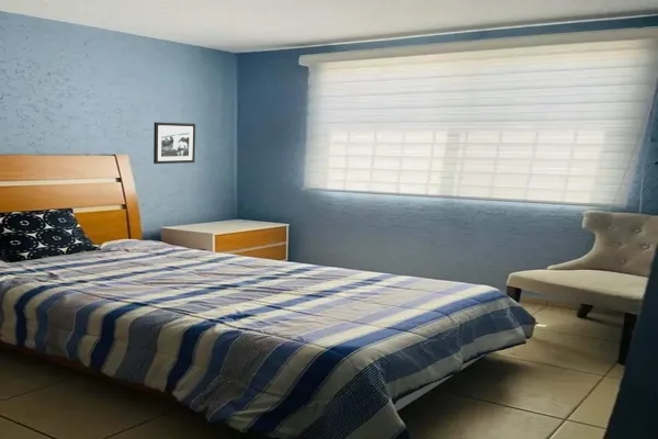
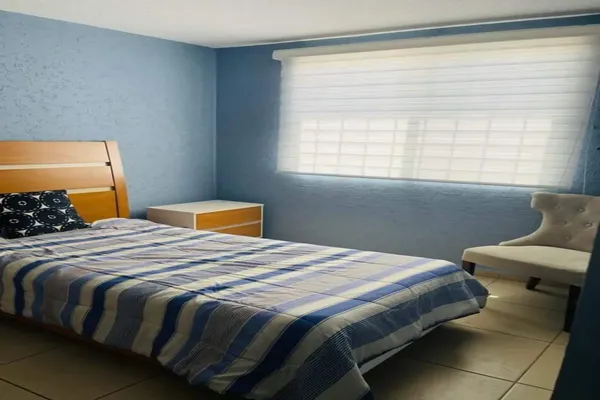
- picture frame (174, 143)
